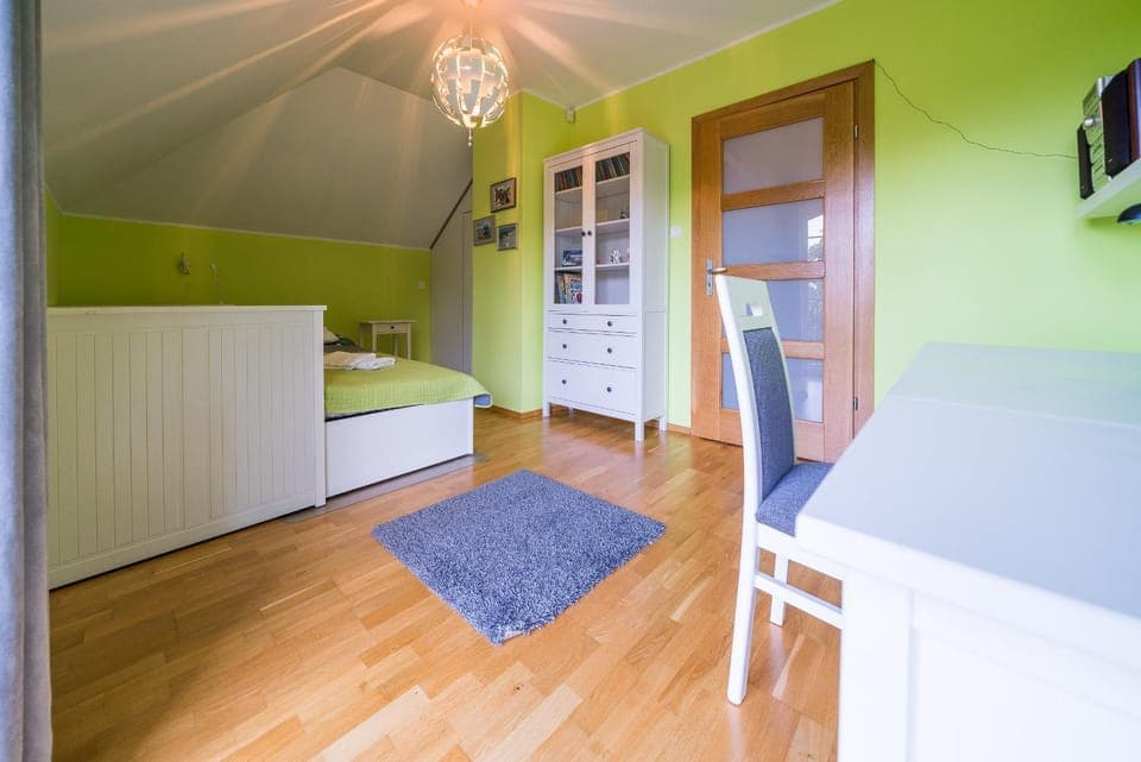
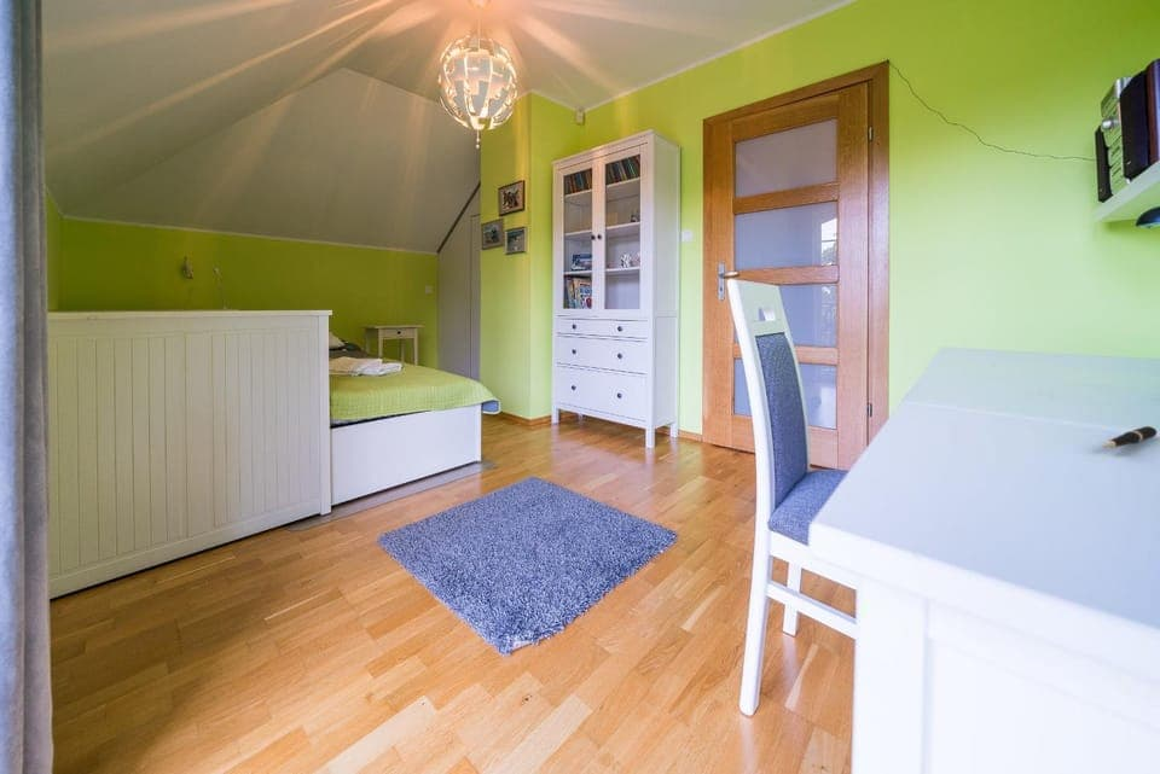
+ pen (1127, 436)
